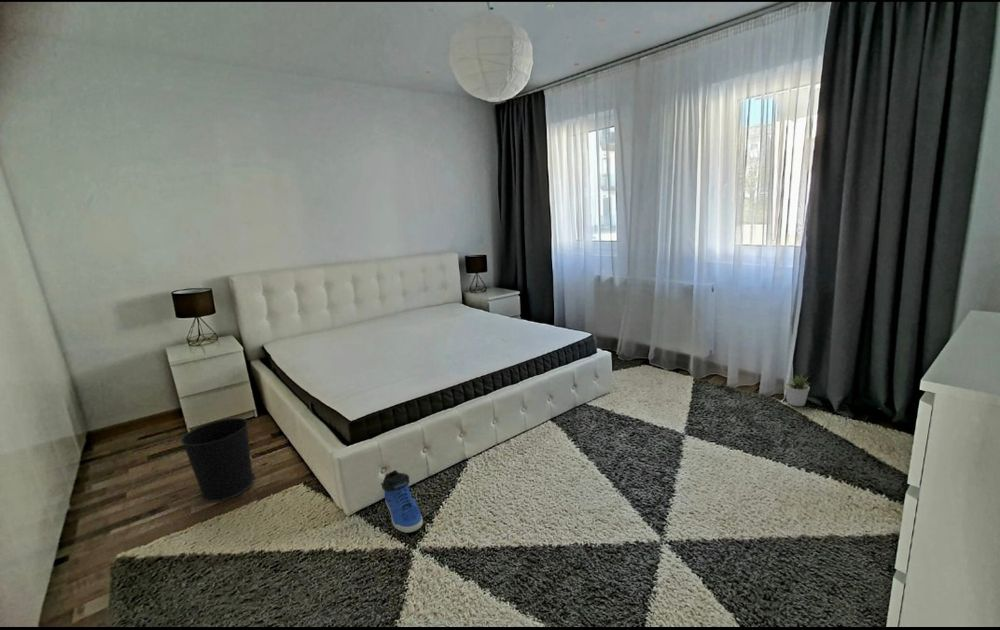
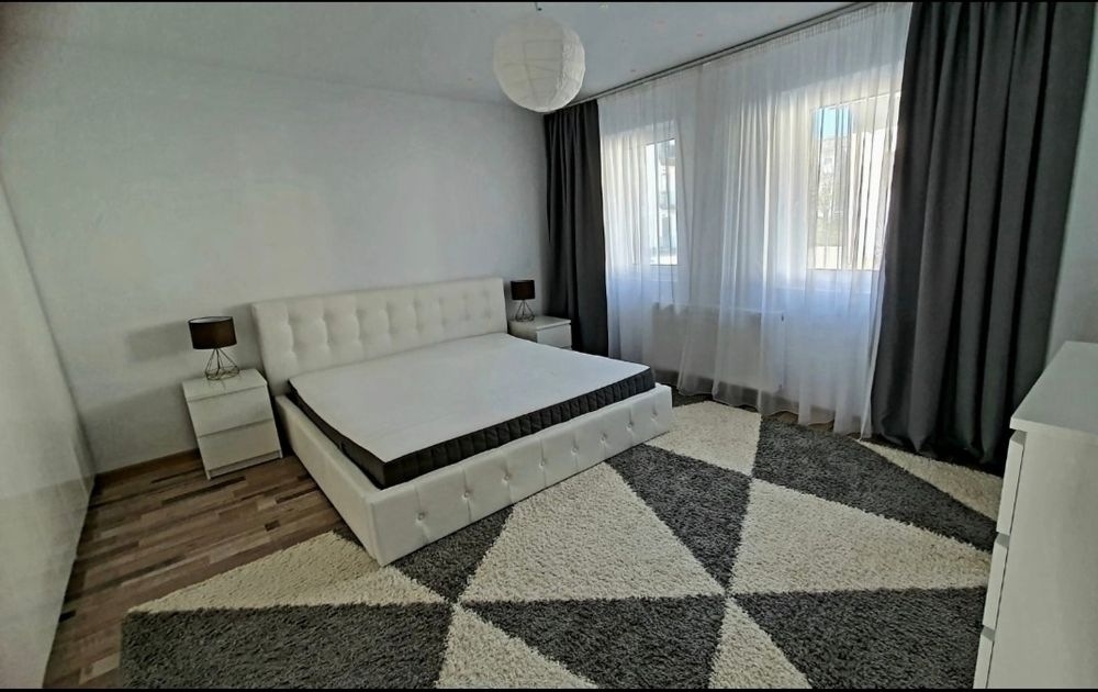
- sneaker (401, 497)
- wastebasket (222, 460)
- potted plant (796, 388)
